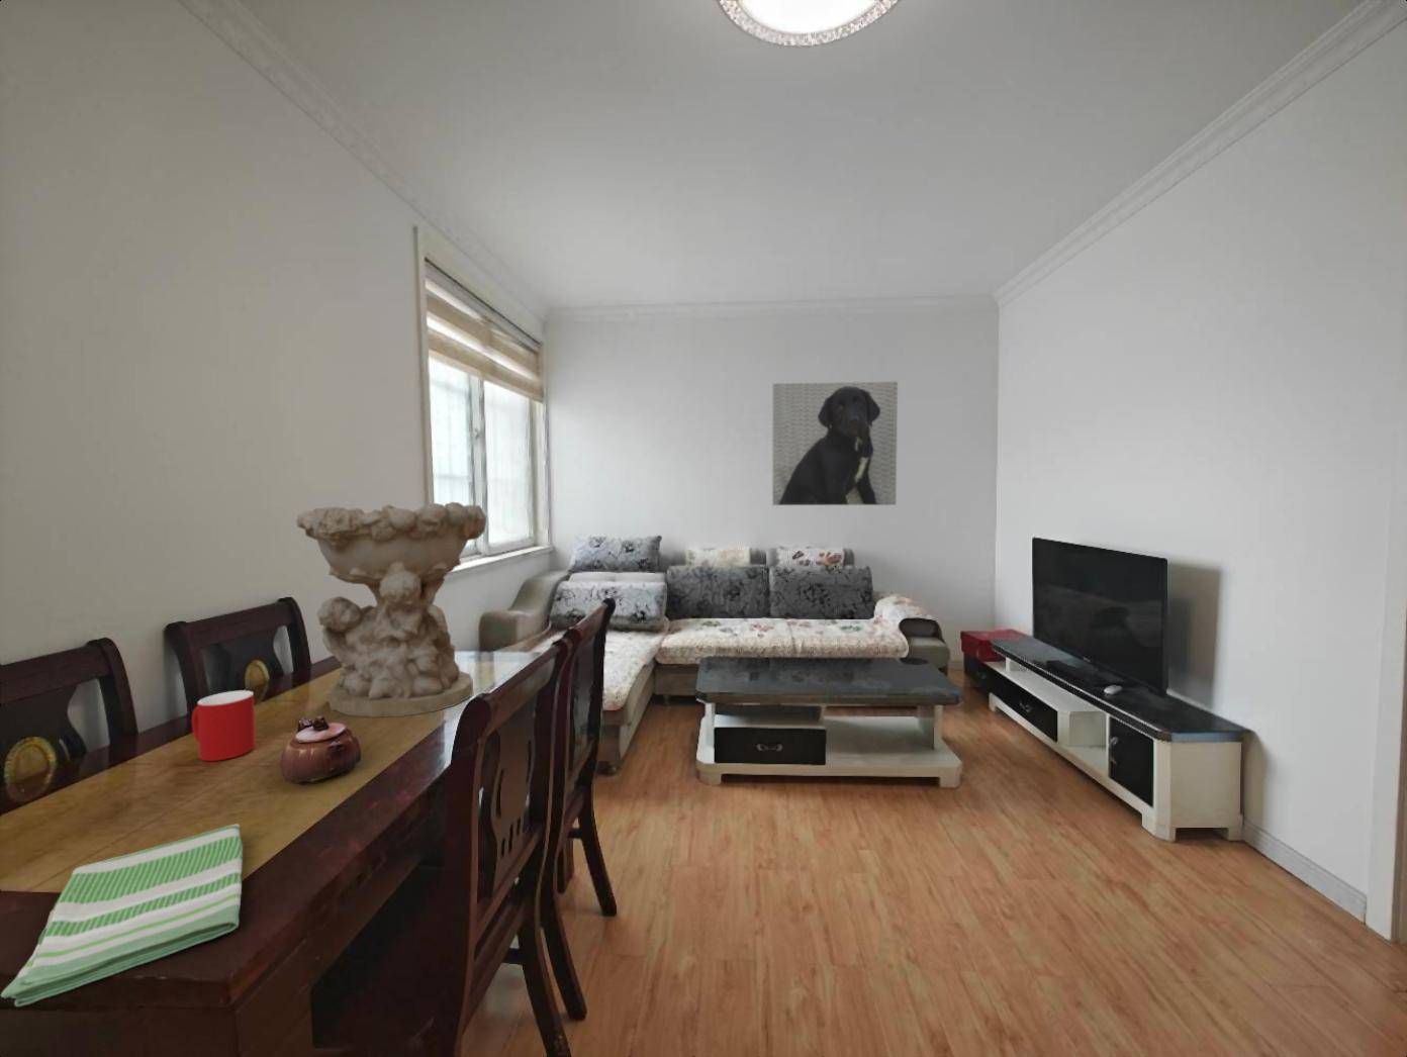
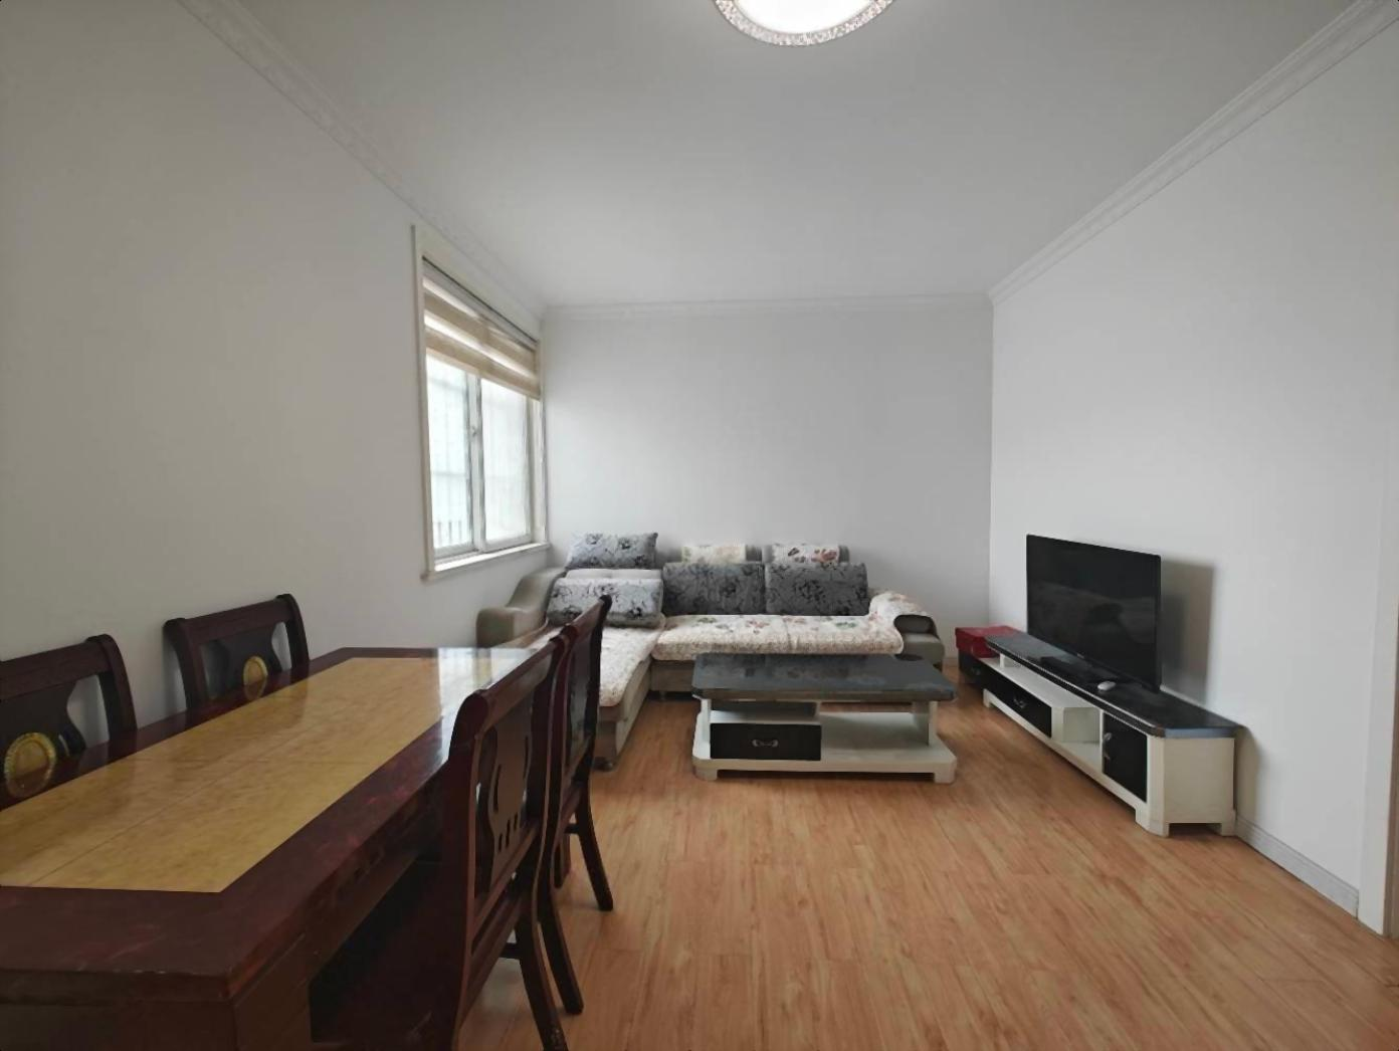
- decorative bowl (400, 600)
- teapot (321, 743)
- dish towel (148, 897)
- cup (220, 724)
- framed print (834, 444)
